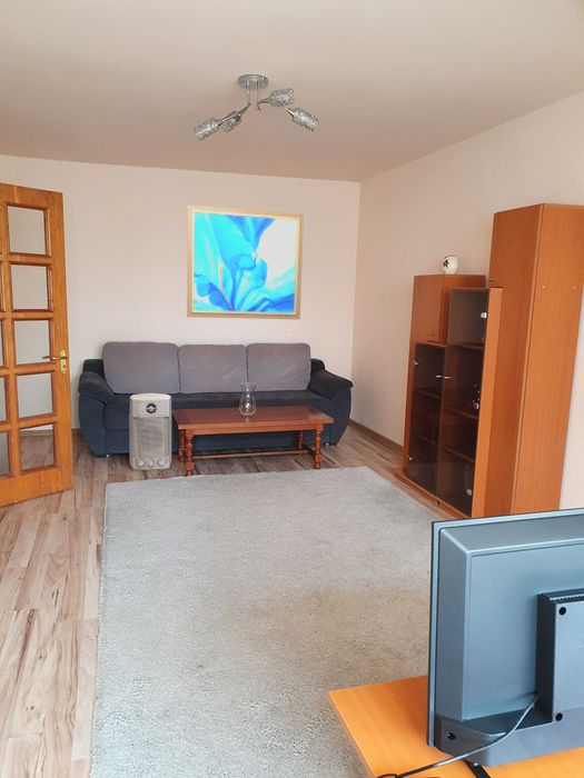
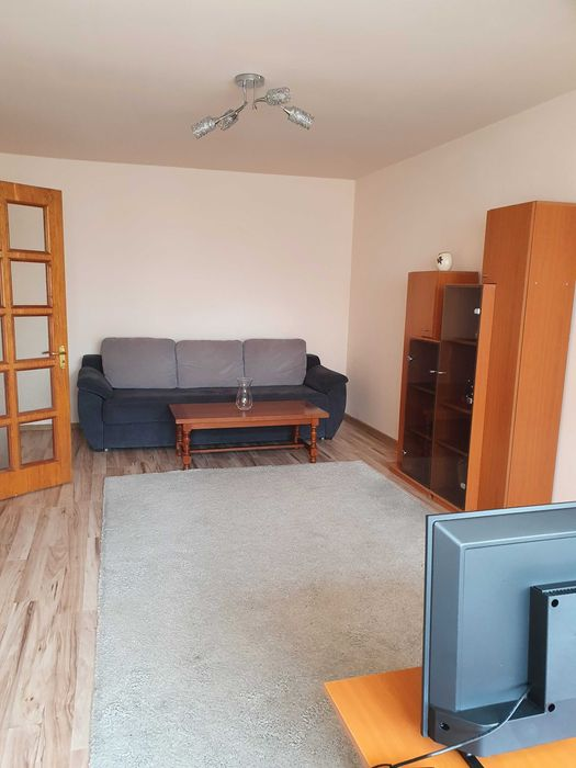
- wall art (246, 265)
- air purifier (150, 430)
